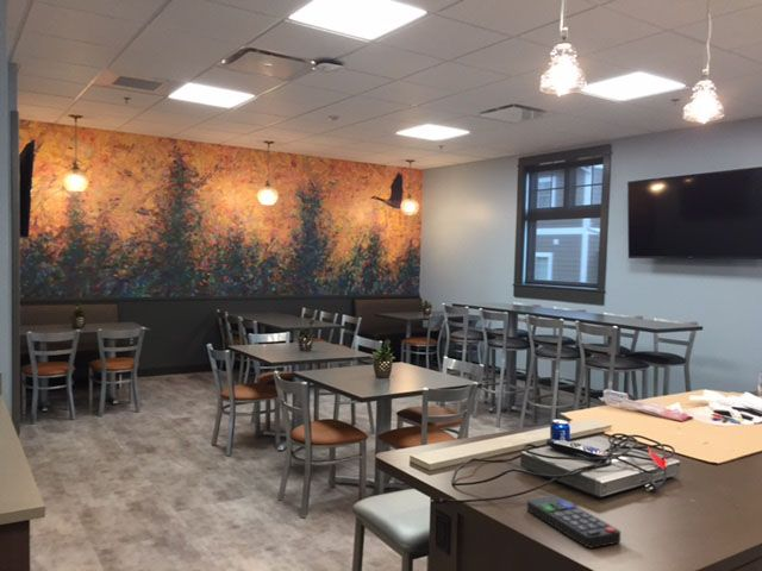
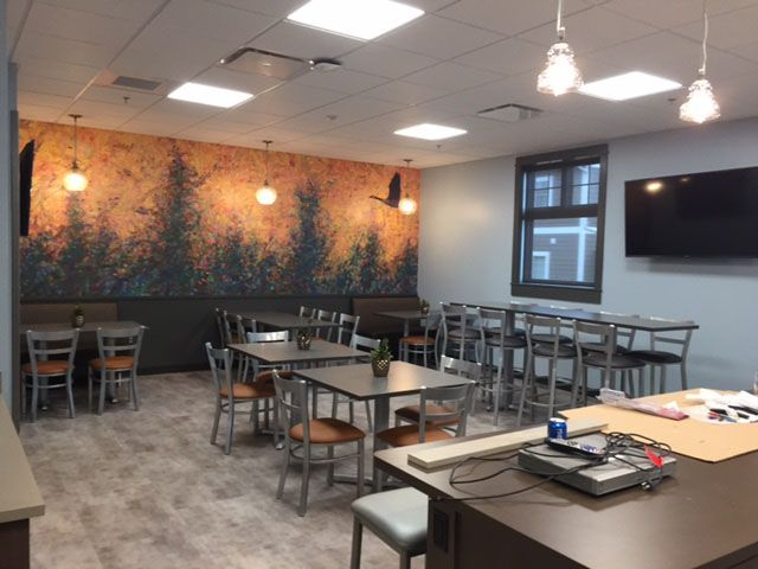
- remote control (570, 519)
